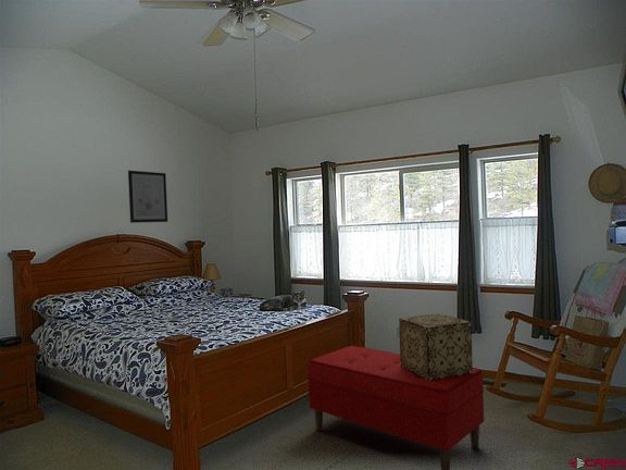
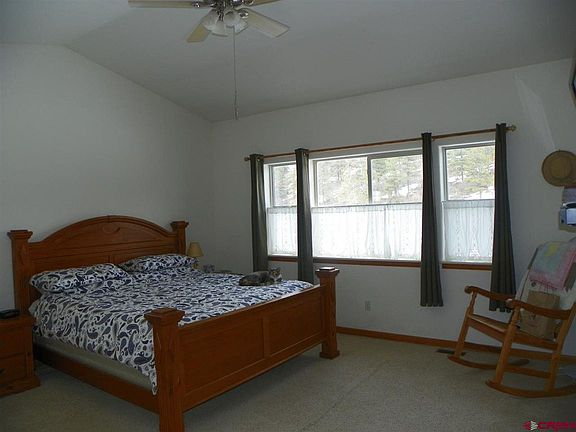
- wall art (148, 197)
- decorative box (435, 344)
- bench (391, 400)
